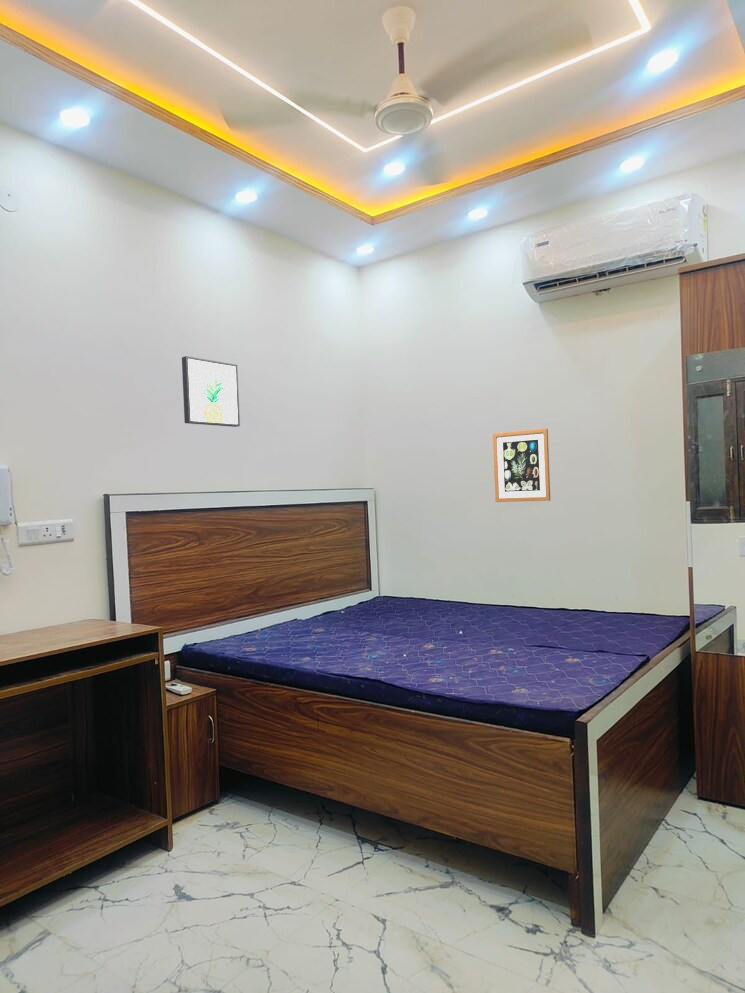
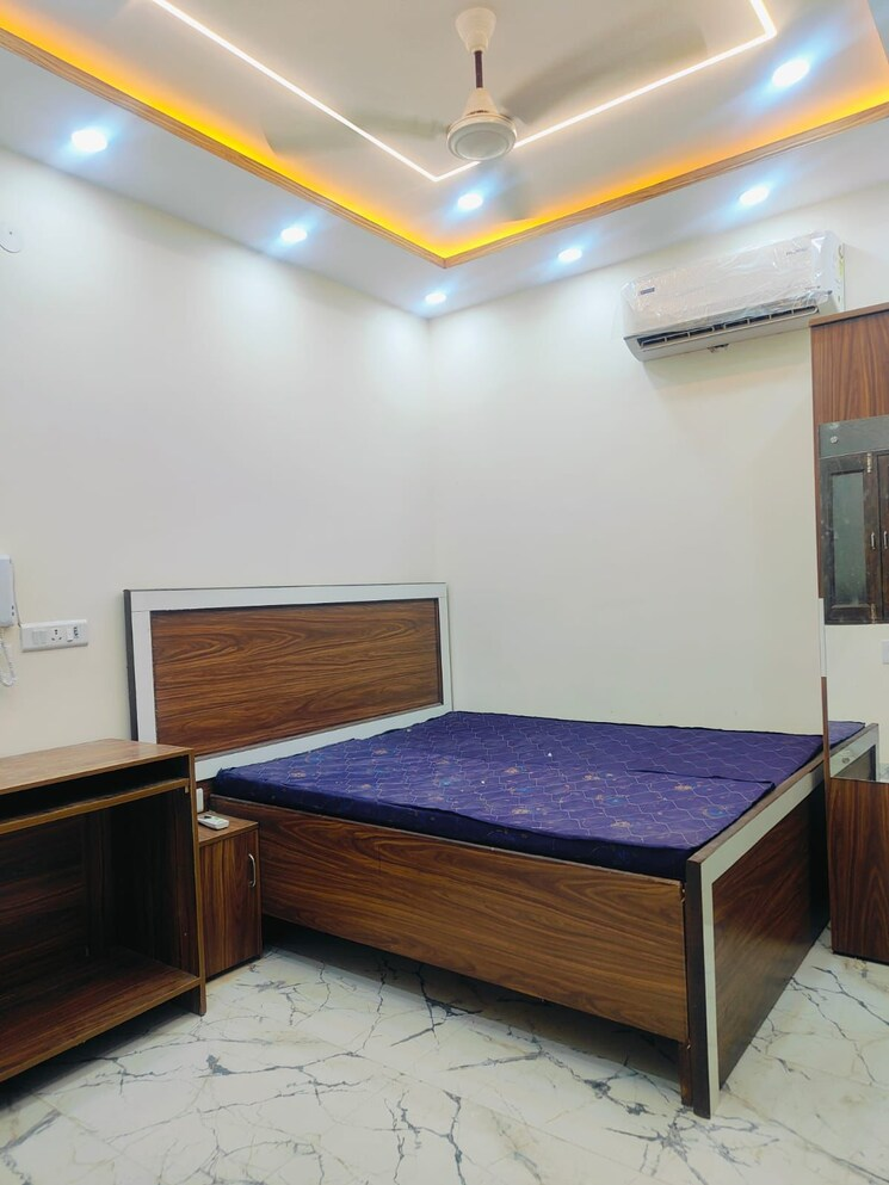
- wall art (520, 466)
- wall art (211, 392)
